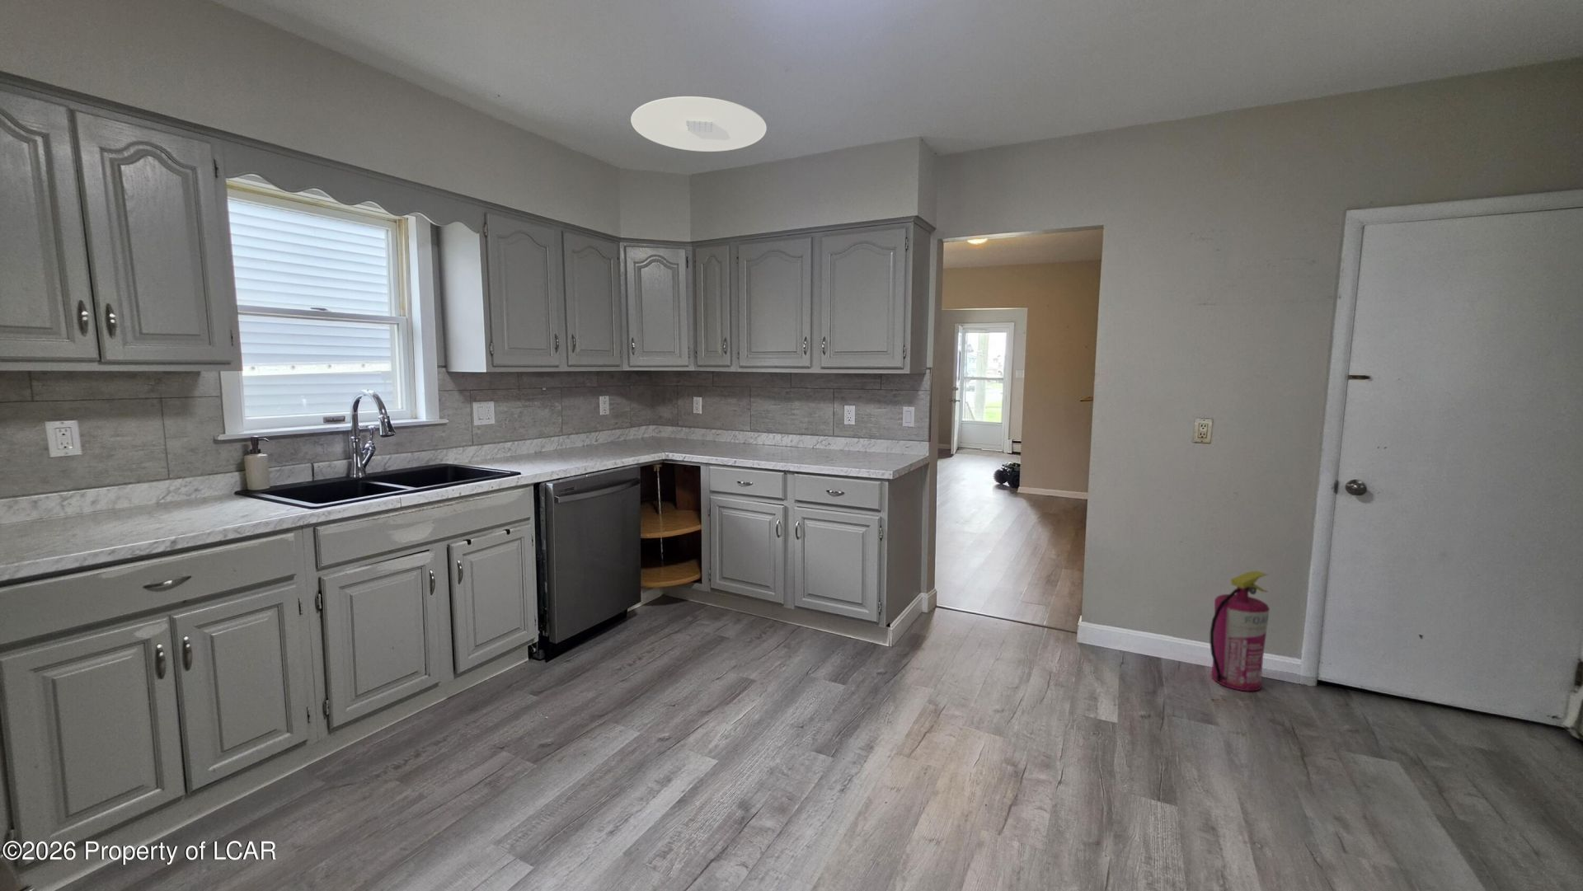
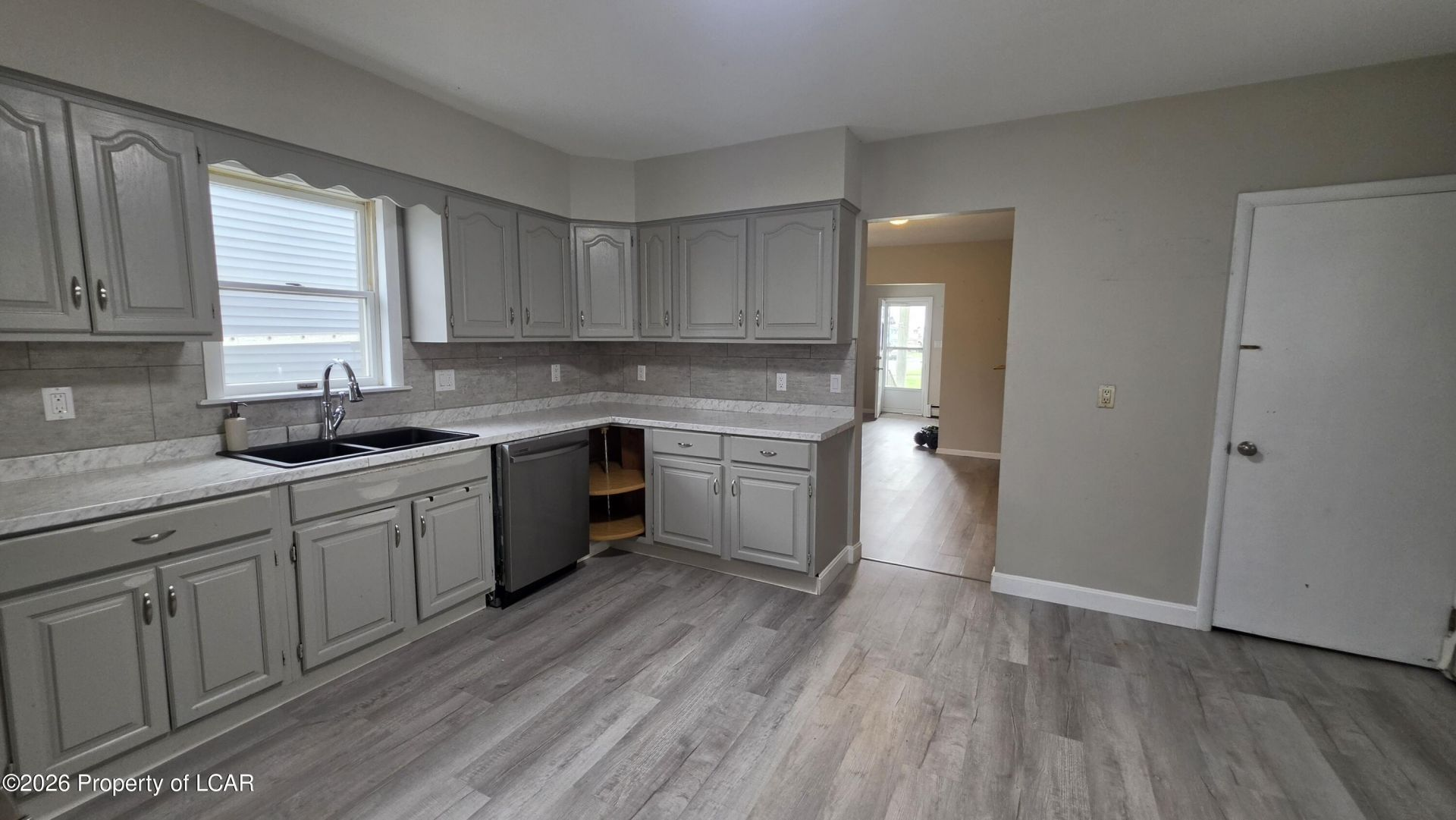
- ceiling light (699, 120)
- fire extinguisher (1237, 628)
